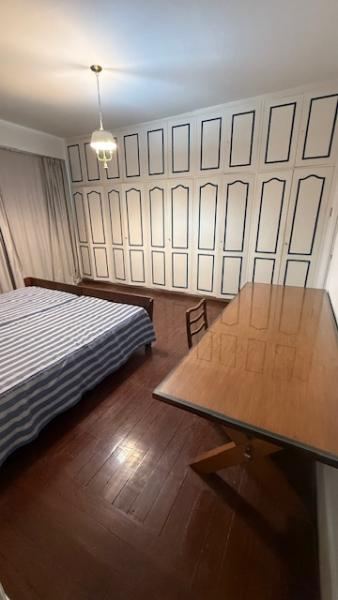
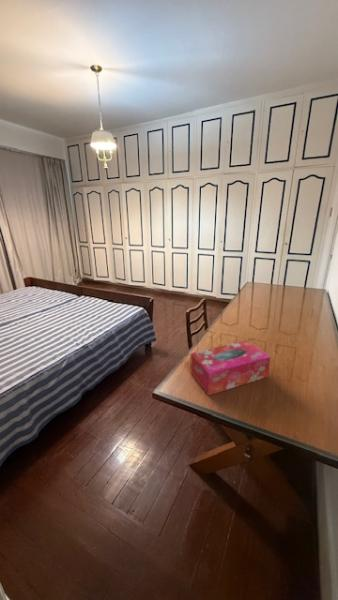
+ tissue box (229, 365)
